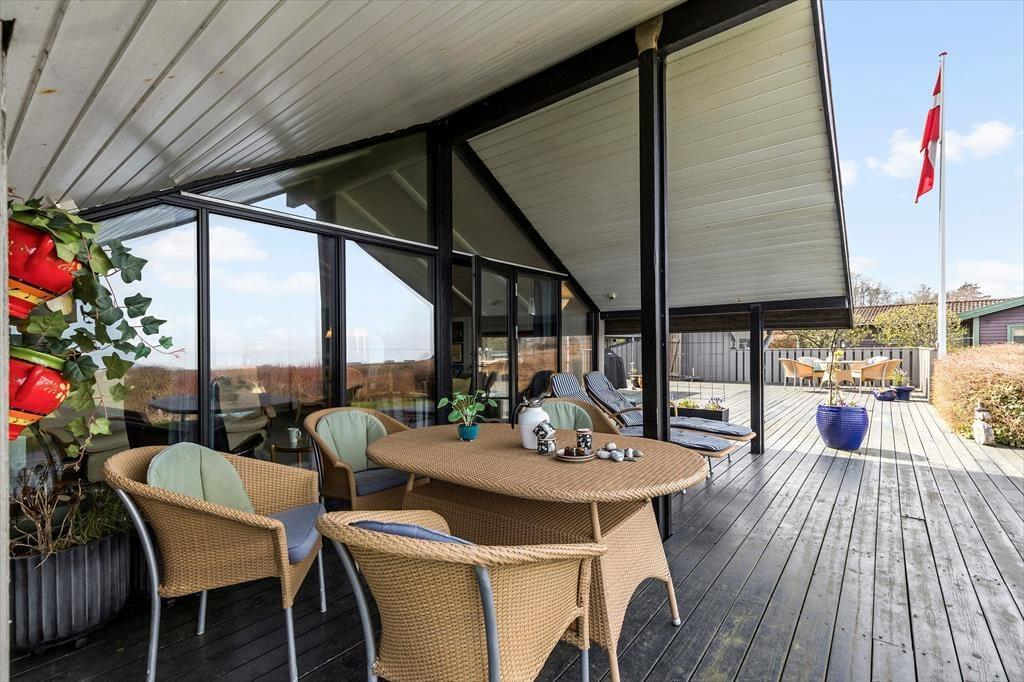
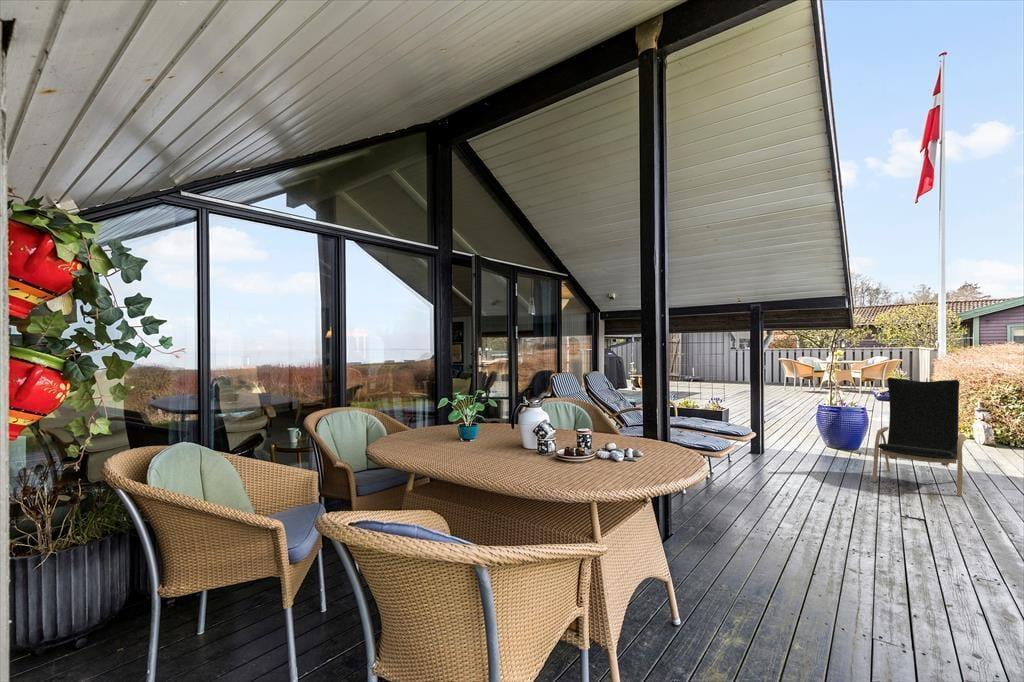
+ lounge chair (919, 429)
